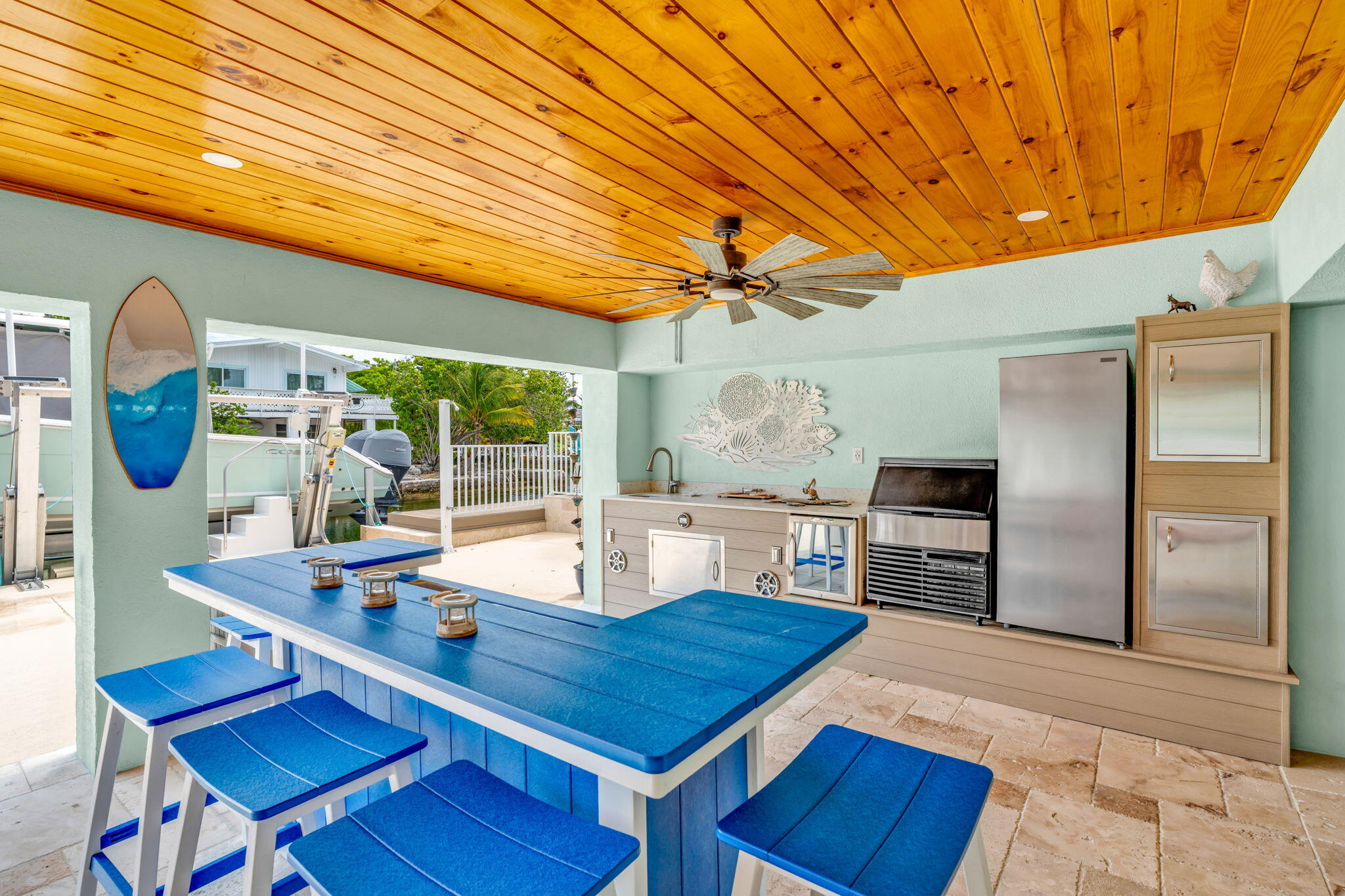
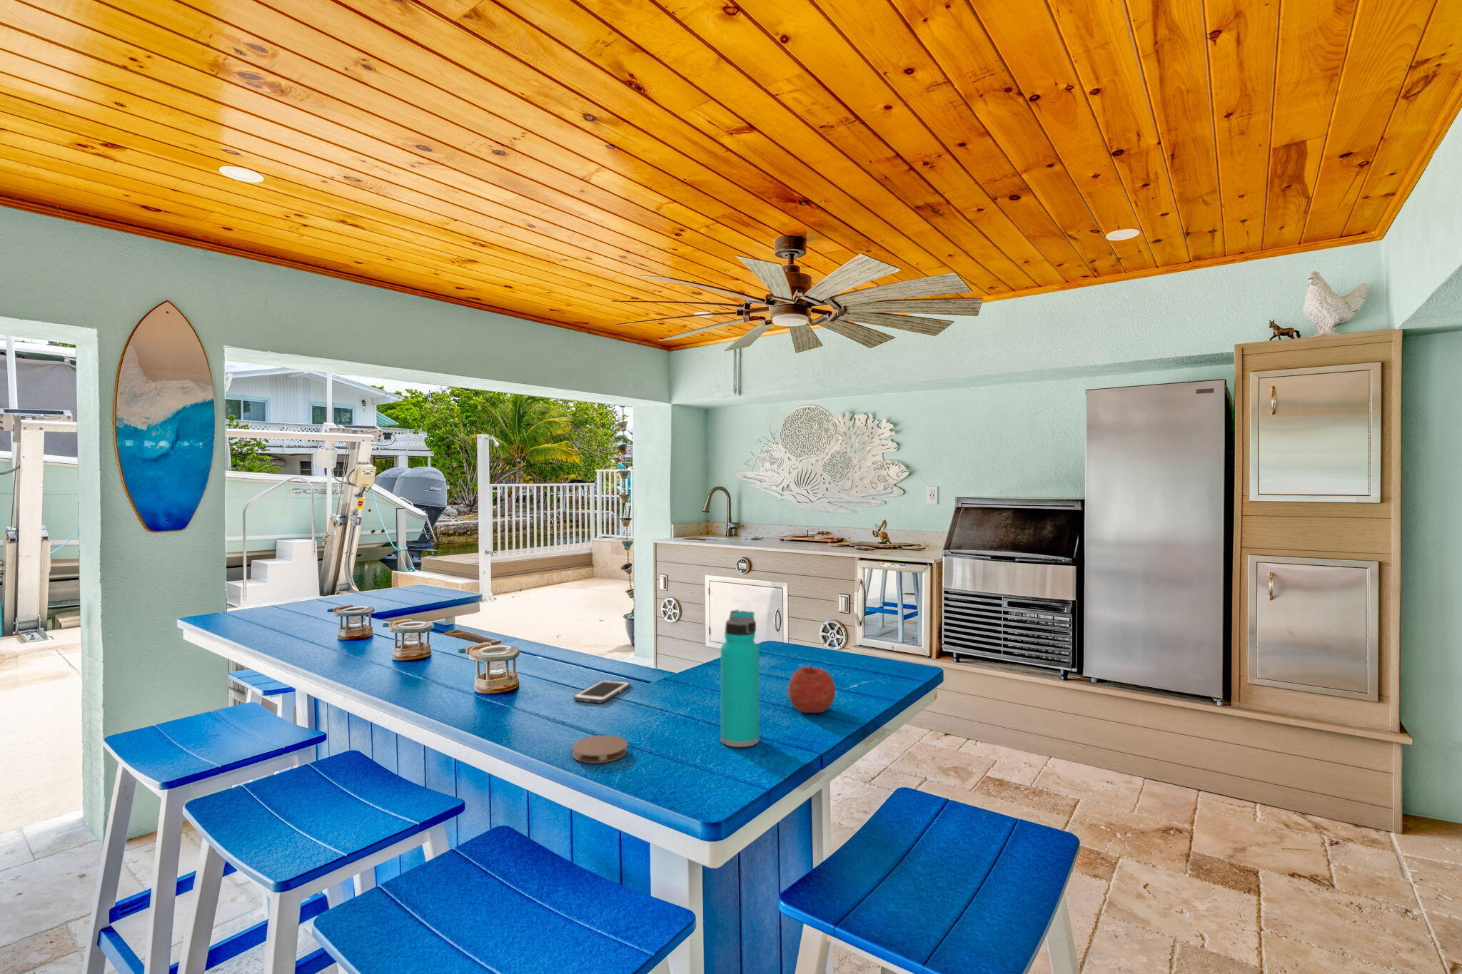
+ cell phone (602, 690)
+ fruit (810, 686)
+ water bottle (739, 675)
+ coaster (600, 749)
